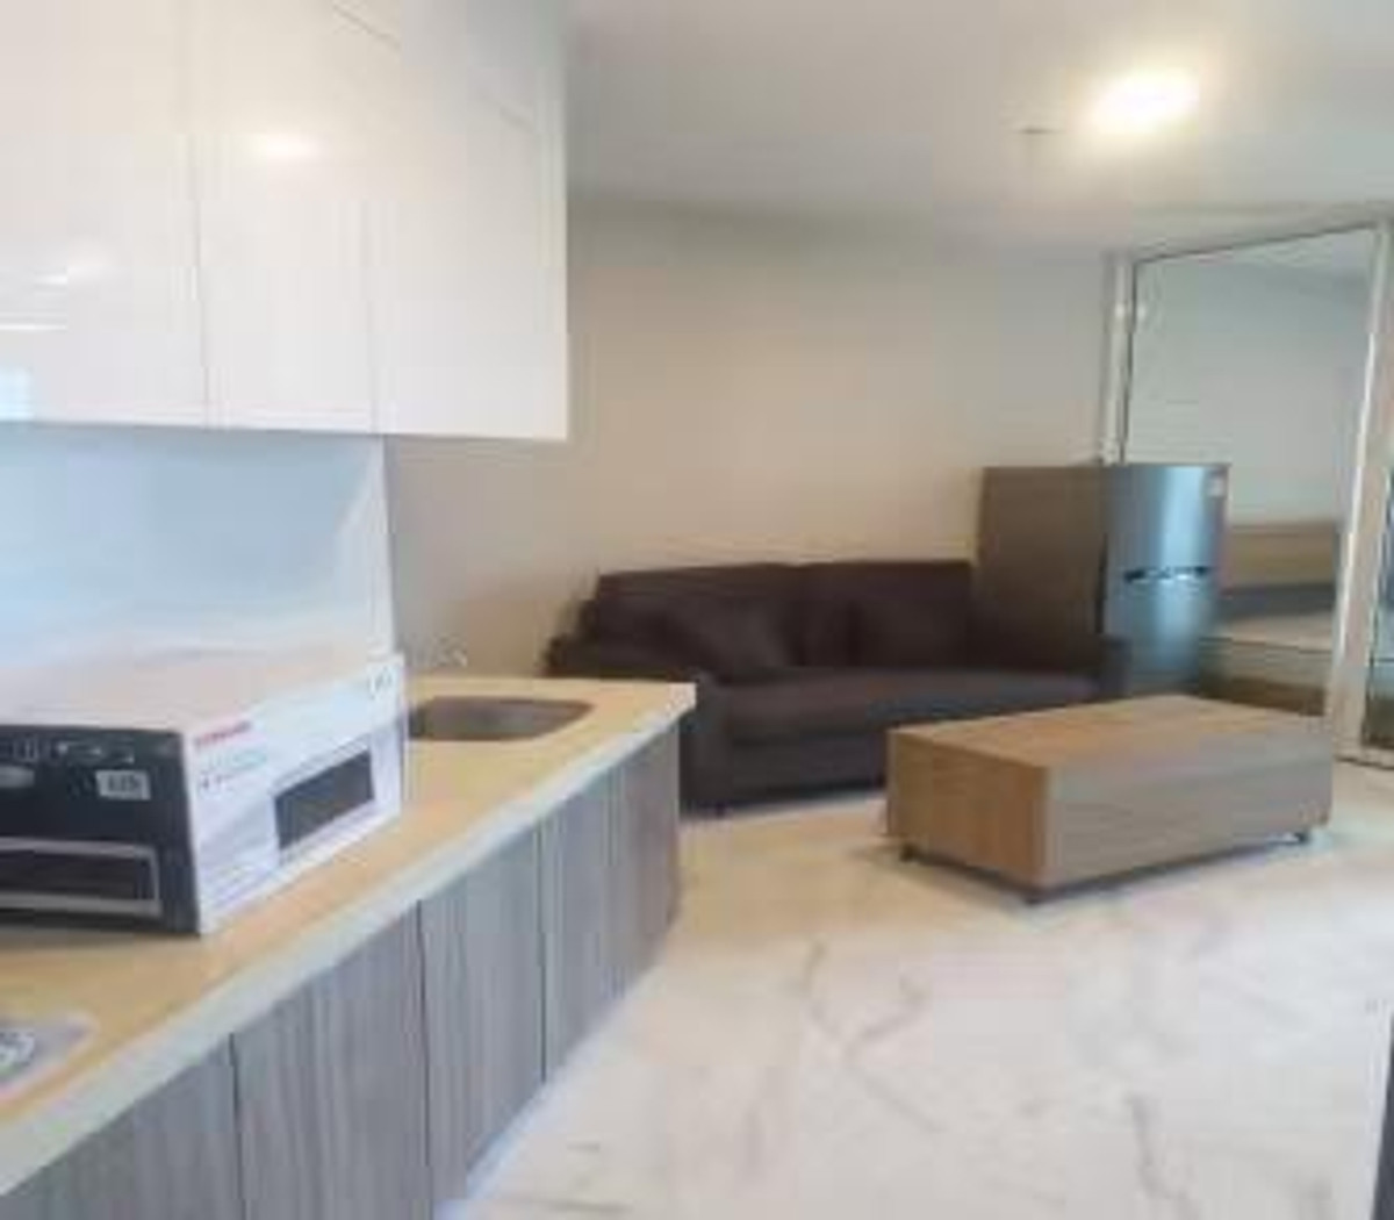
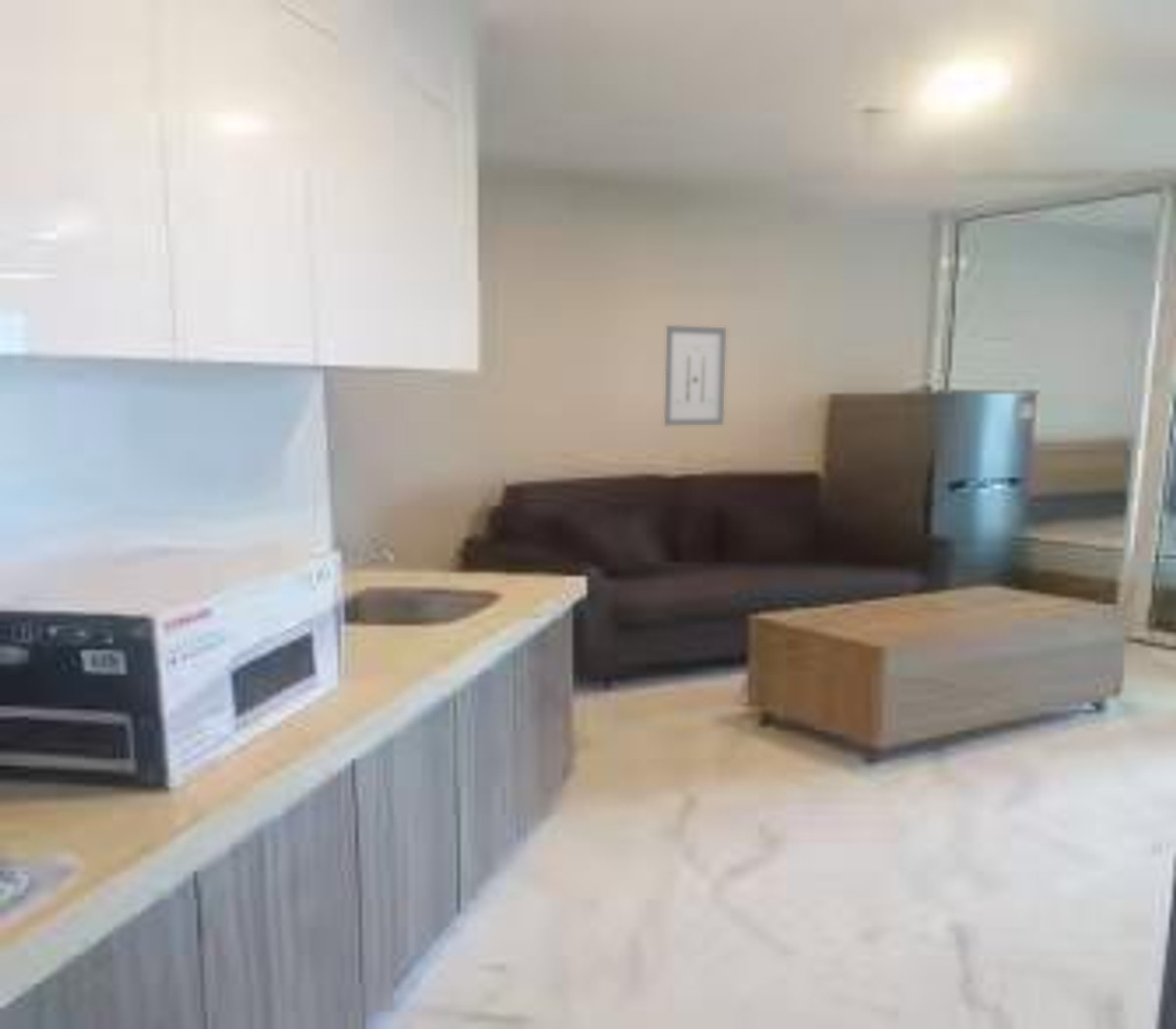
+ wall art (695, 375)
